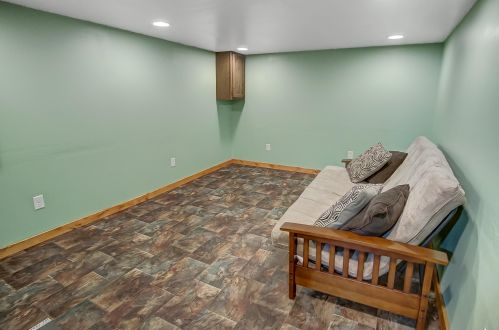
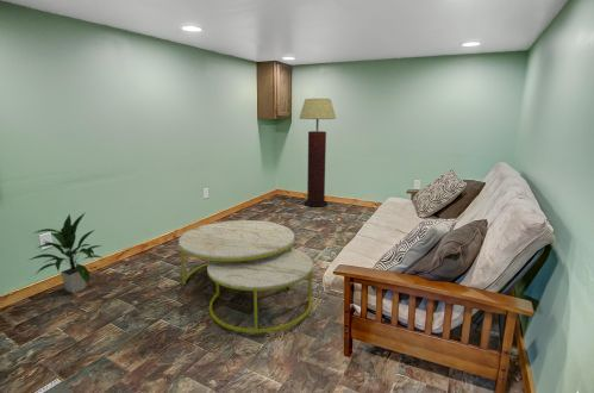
+ coffee table (248, 263)
+ floor lamp (317, 152)
+ indoor plant (70, 254)
